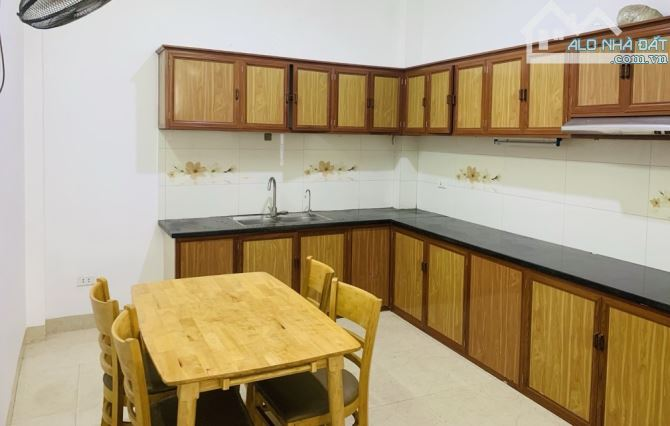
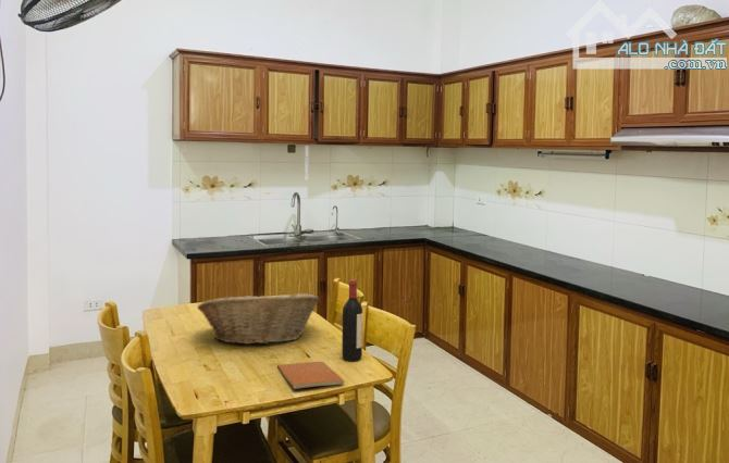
+ fruit basket (259, 313)
+ wine bottle (351, 318)
+ book (309, 373)
